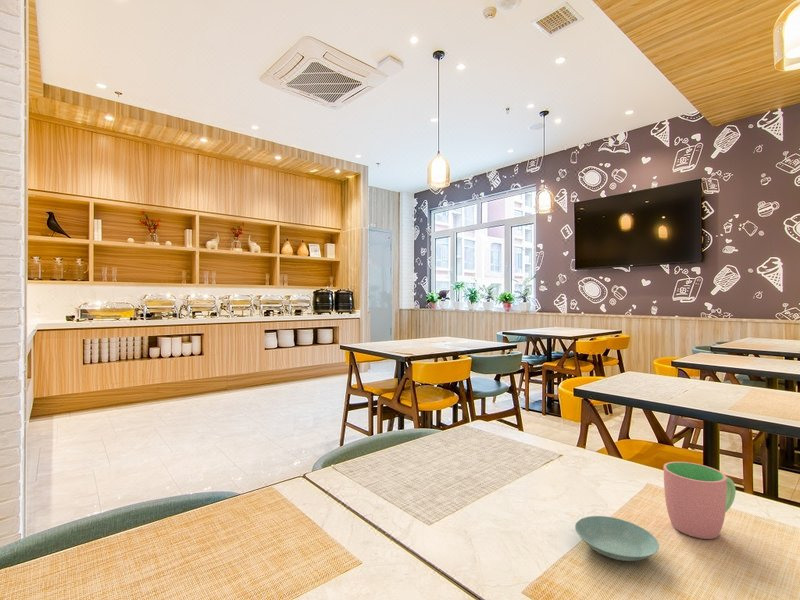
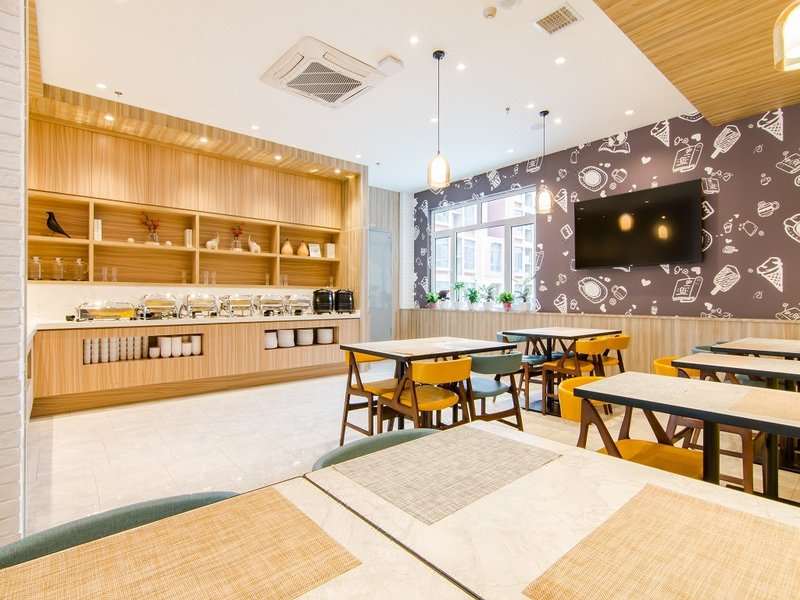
- cup (702, 499)
- saucer (615, 541)
